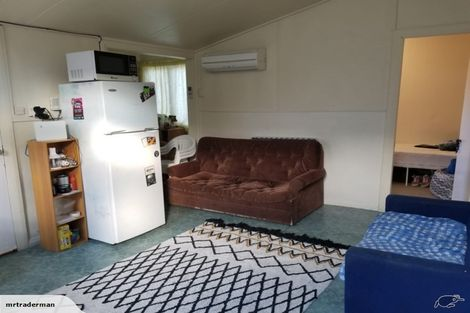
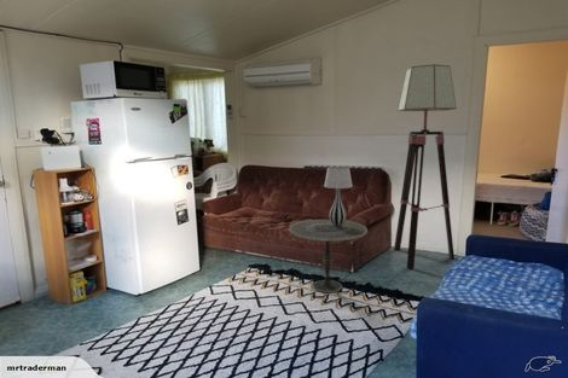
+ side table (328, 257)
+ floor lamp (422, 165)
+ table lamp (337, 196)
